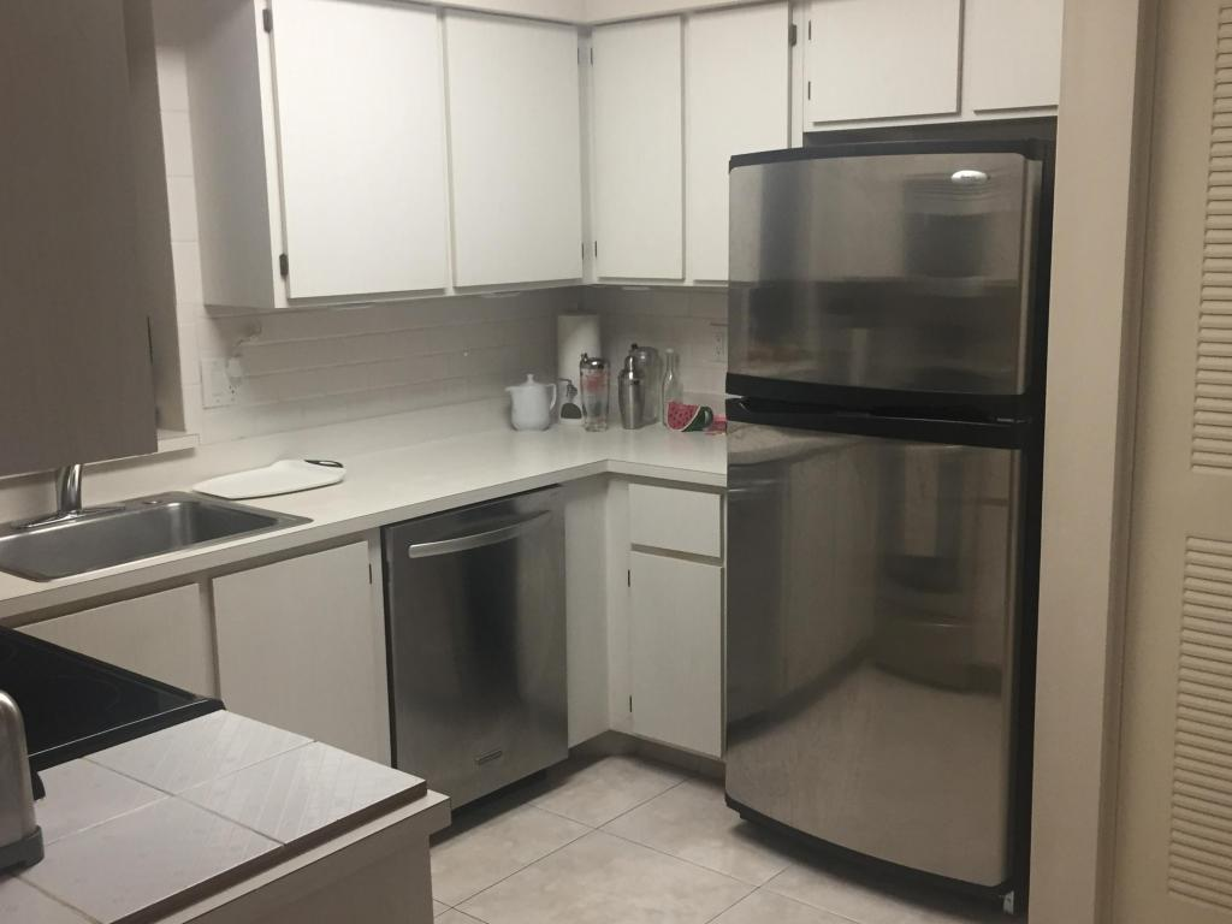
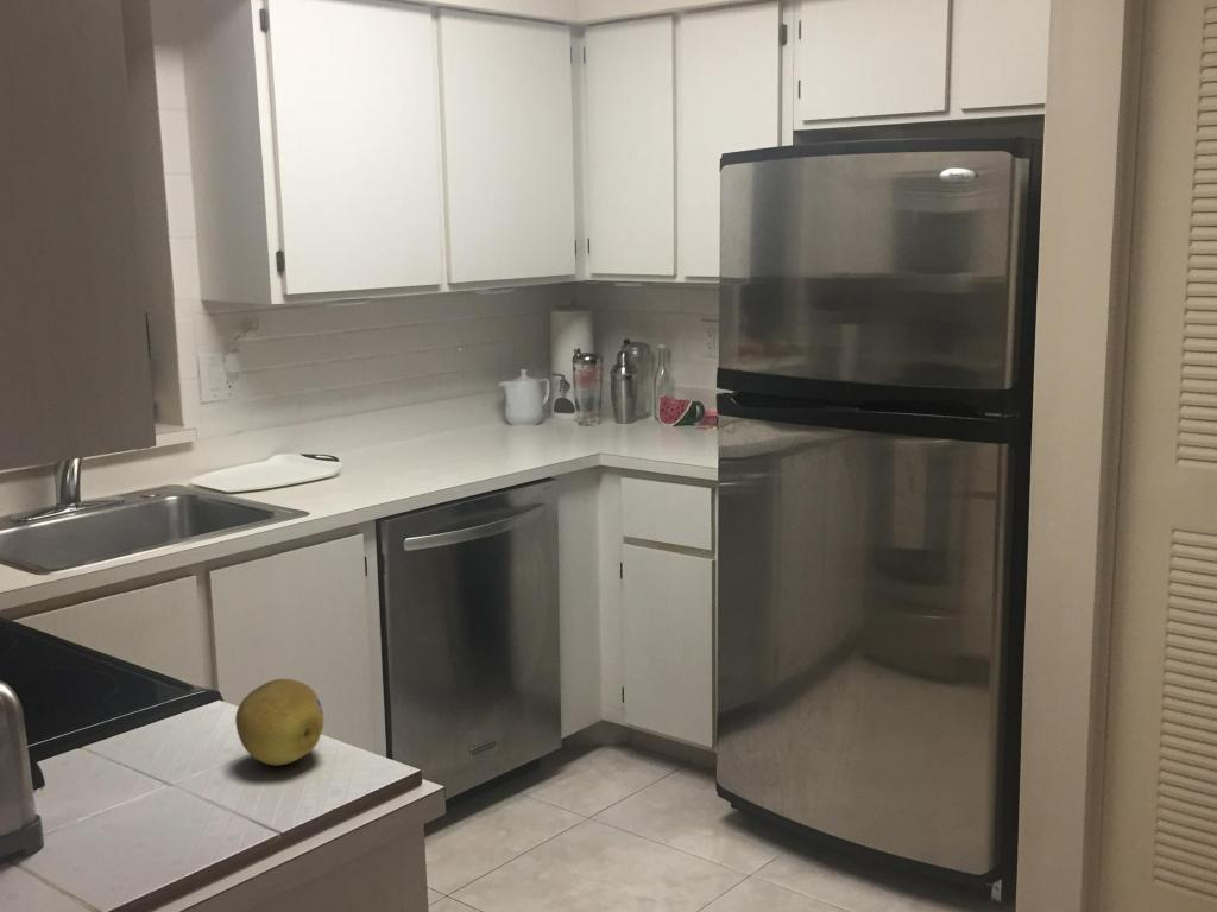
+ fruit (280, 721)
